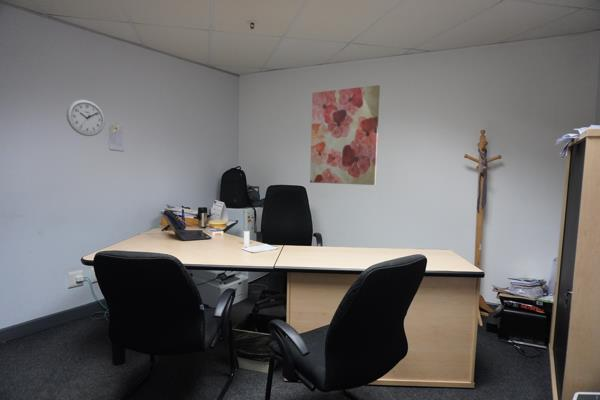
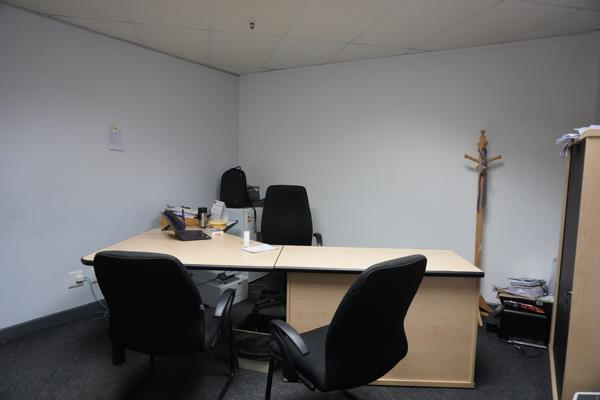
- wall clock (87, 118)
- wall art (342, 137)
